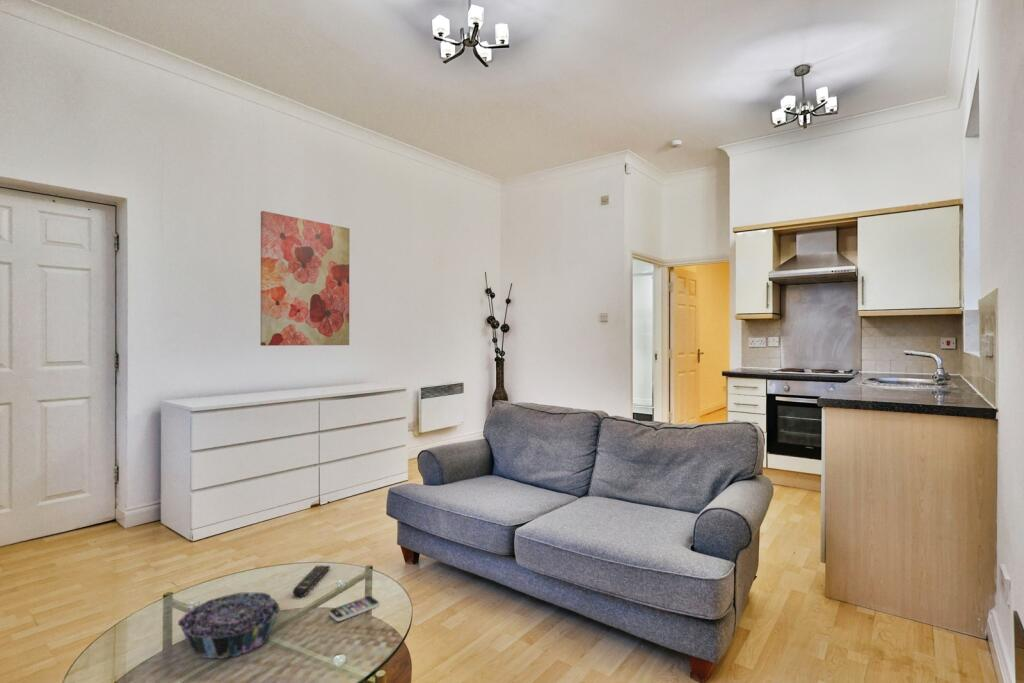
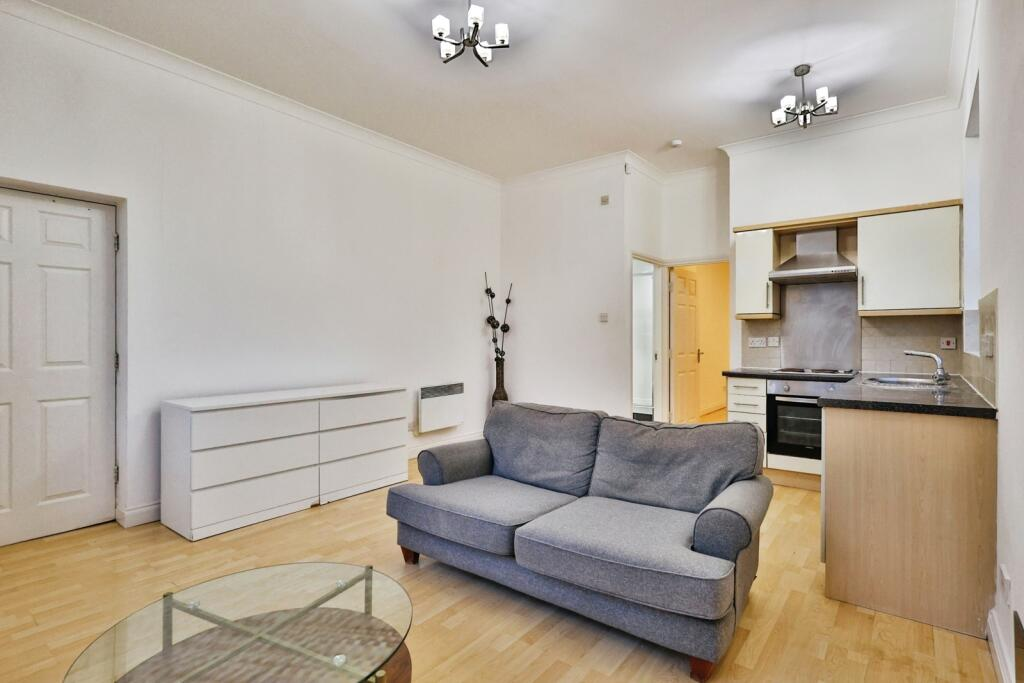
- wall art (308, 282)
- remote control (312, 579)
- smartphone (354, 608)
- decorative bowl (232, 626)
